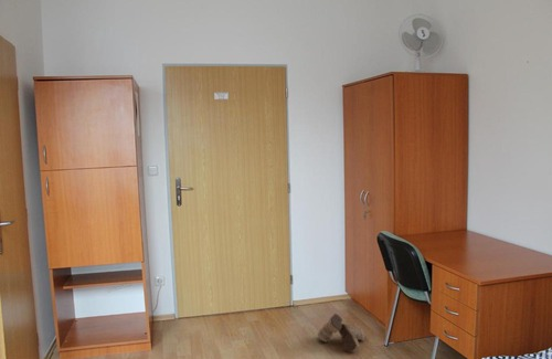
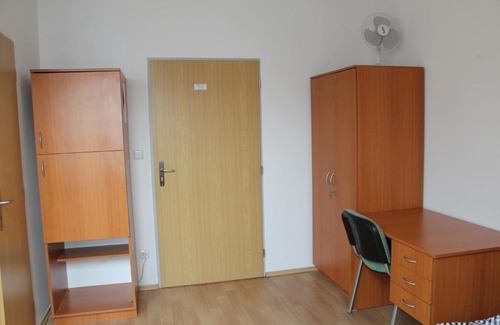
- boots (344, 328)
